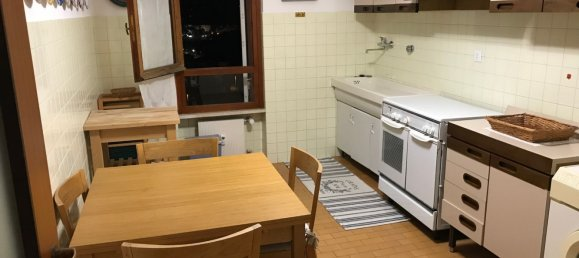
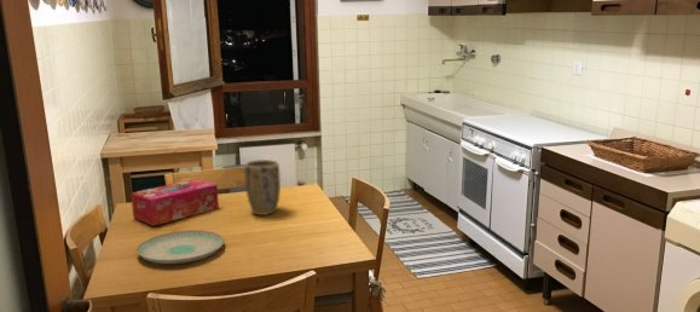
+ plate (181, 247)
+ plant pot (262, 187)
+ tissue box (175, 201)
